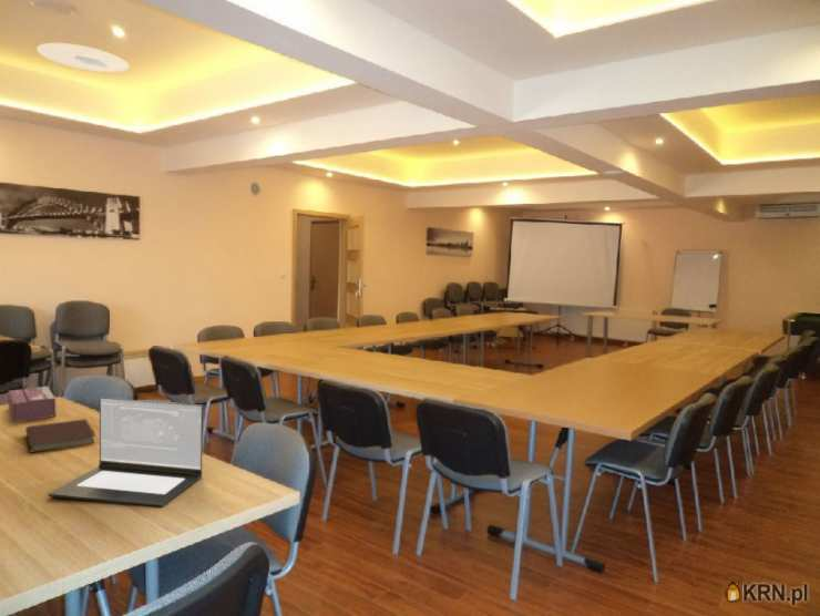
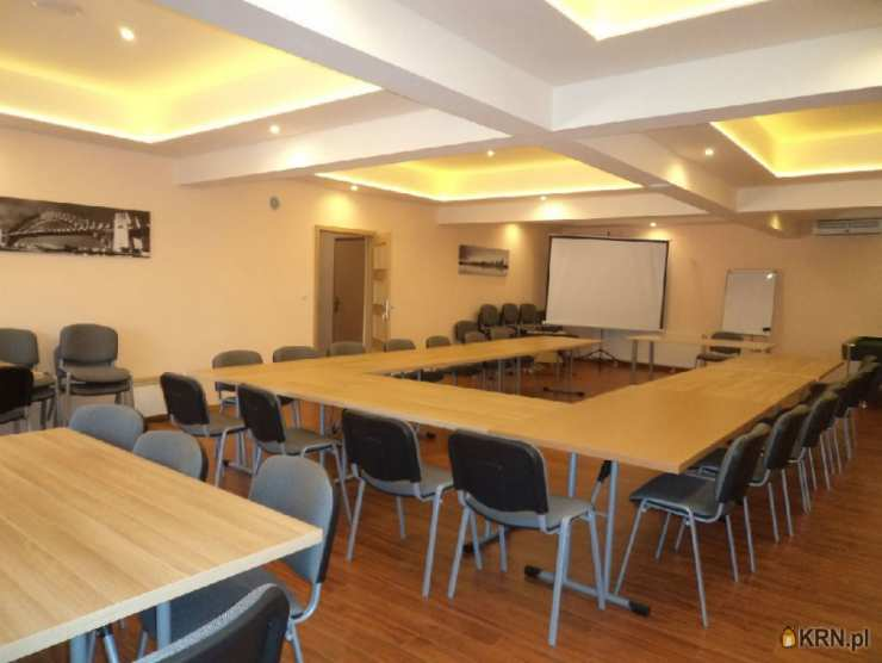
- laptop (129, 449)
- tissue box (31, 402)
- notebook (60, 434)
- ceiling light (84, 54)
